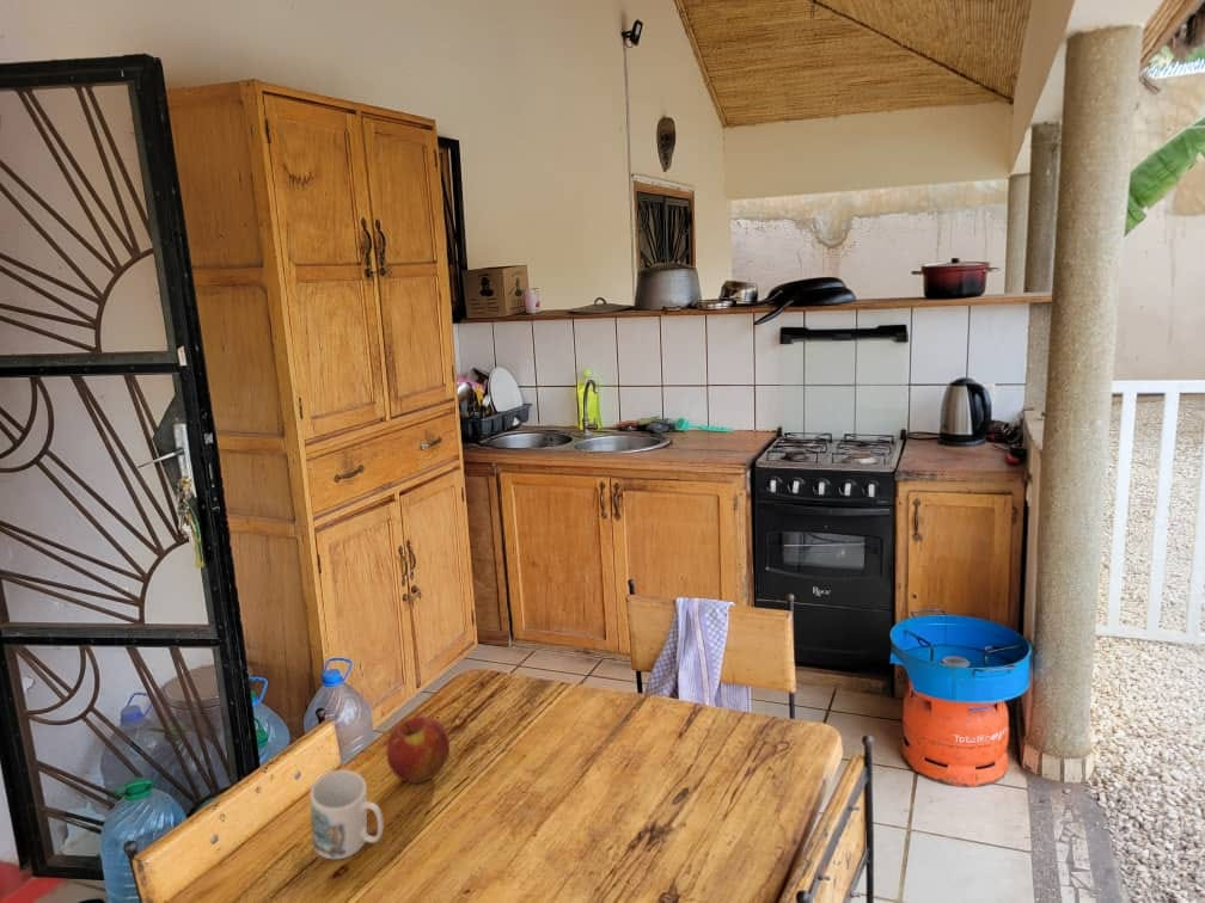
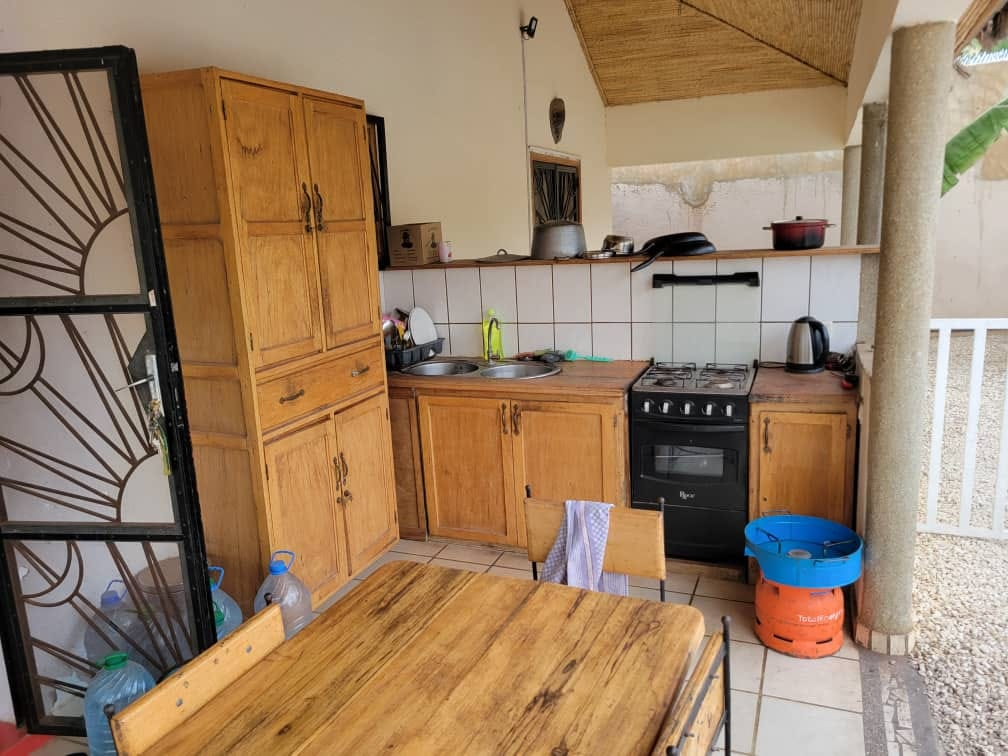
- mug (348, 812)
- apple (418, 747)
